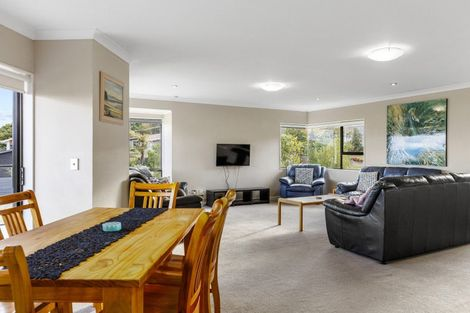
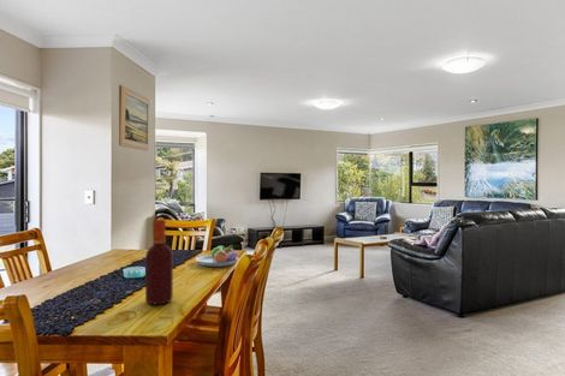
+ fruit bowl (218, 253)
+ bottle (159, 259)
